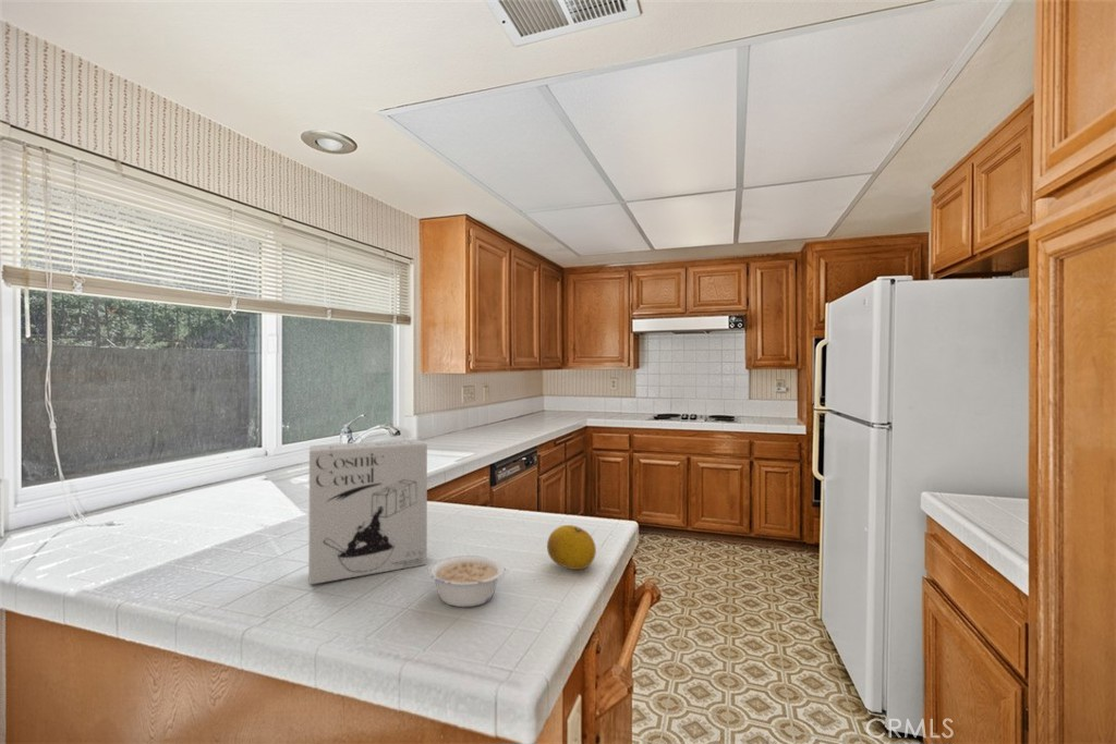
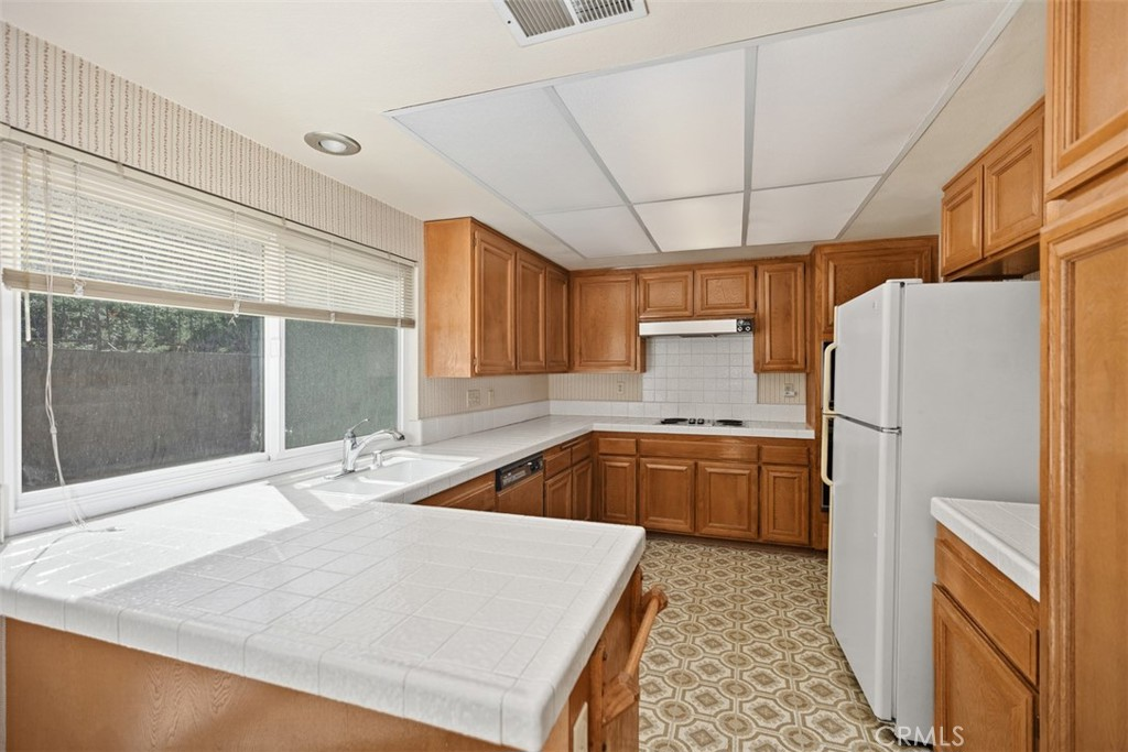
- legume (469, 580)
- cereal box (368, 505)
- fruit (571, 546)
